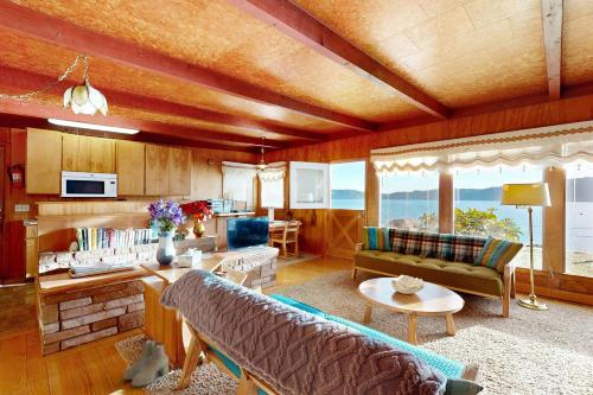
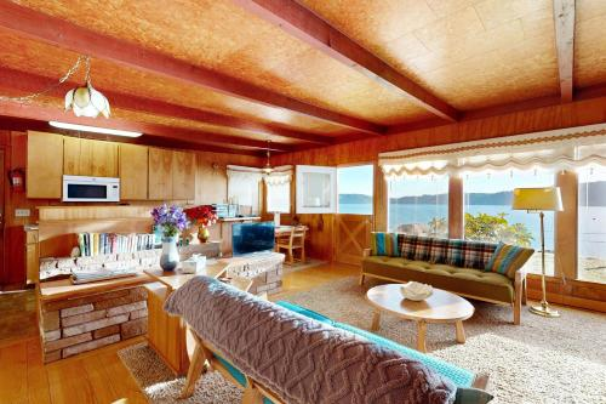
- boots (146, 359)
